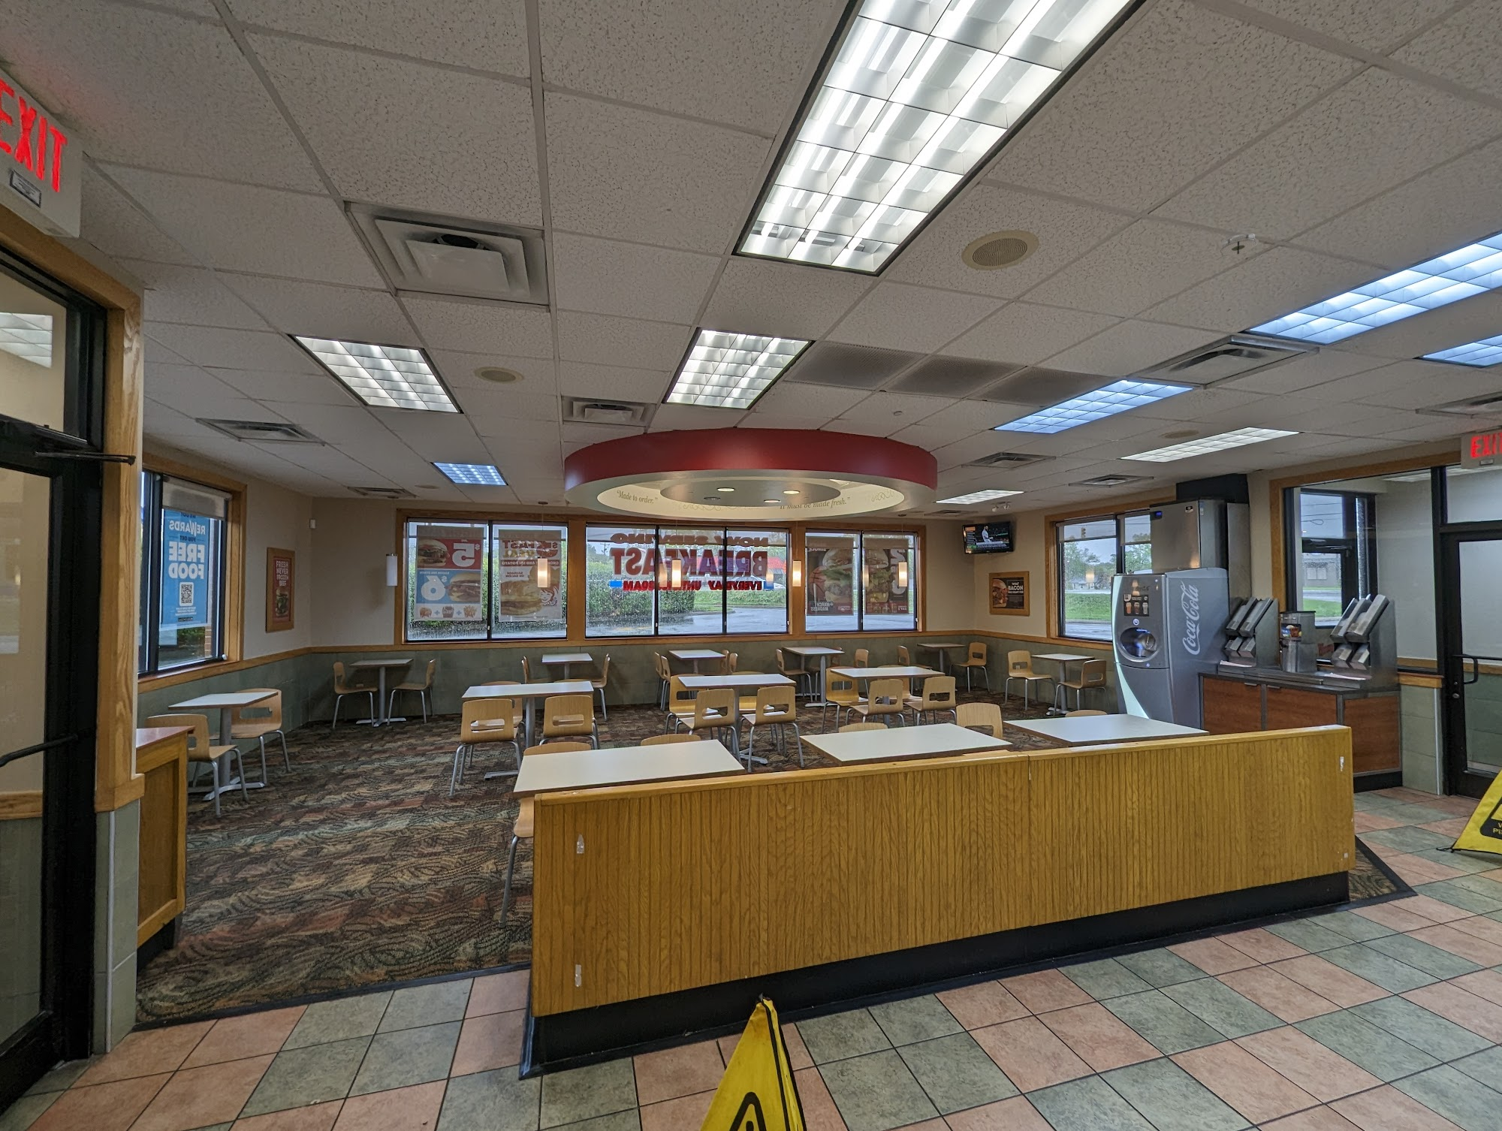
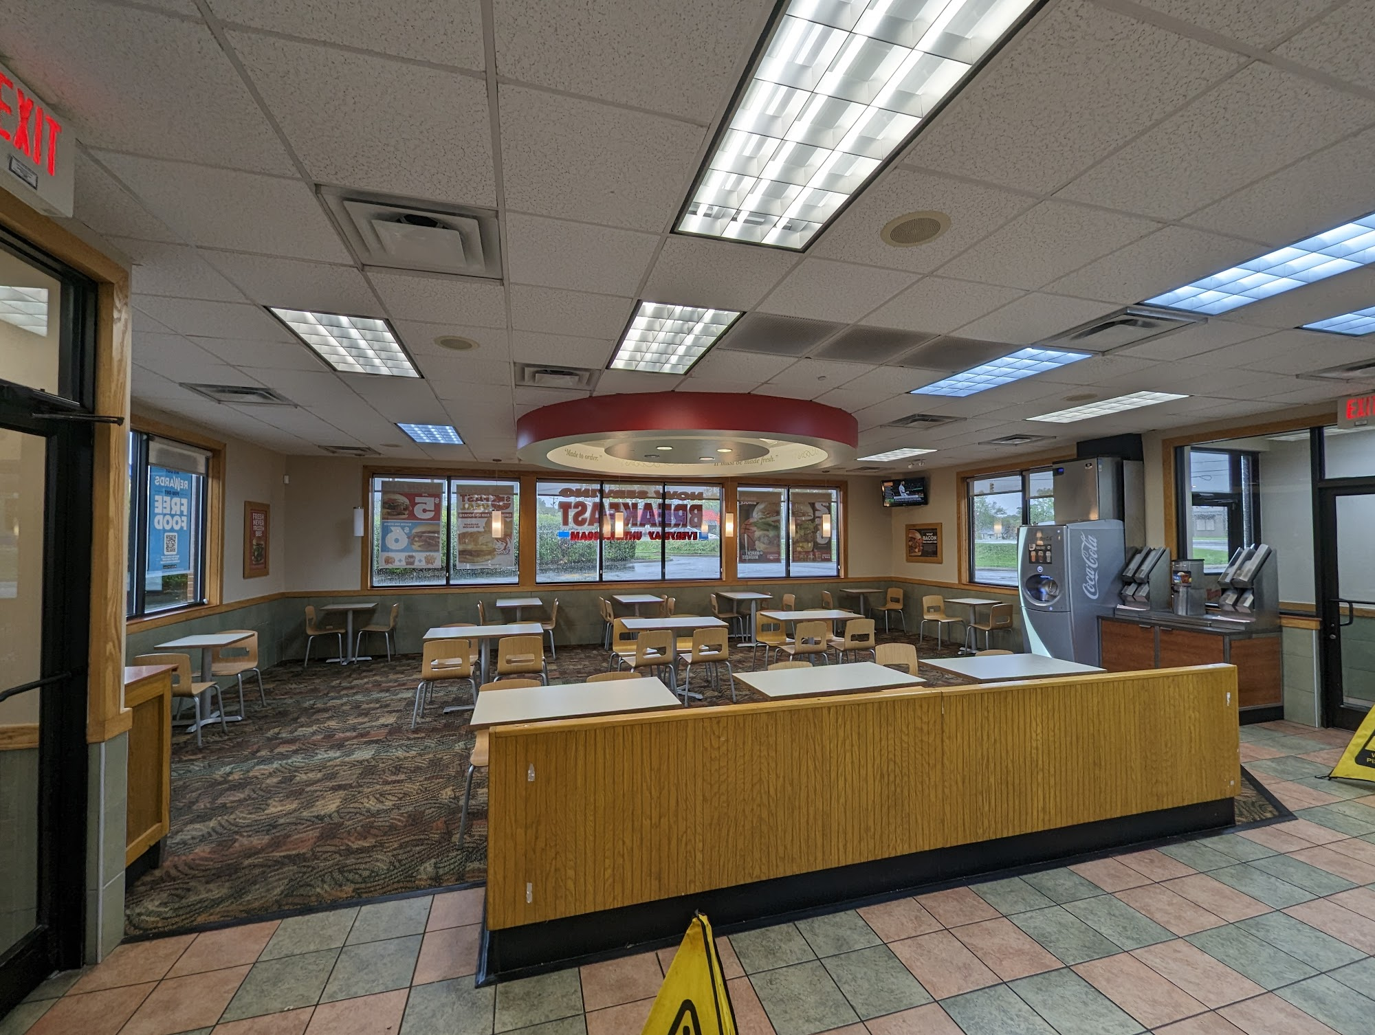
- smoke detector (1236, 245)
